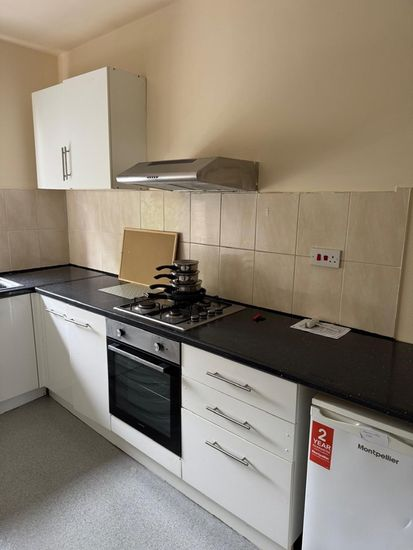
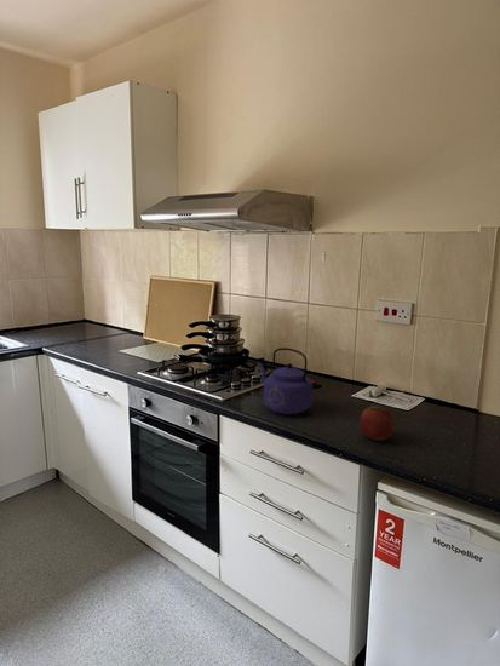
+ apple (377, 420)
+ kettle (282, 377)
